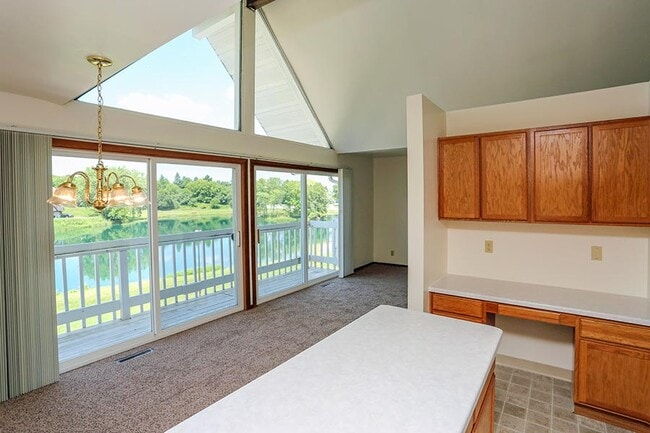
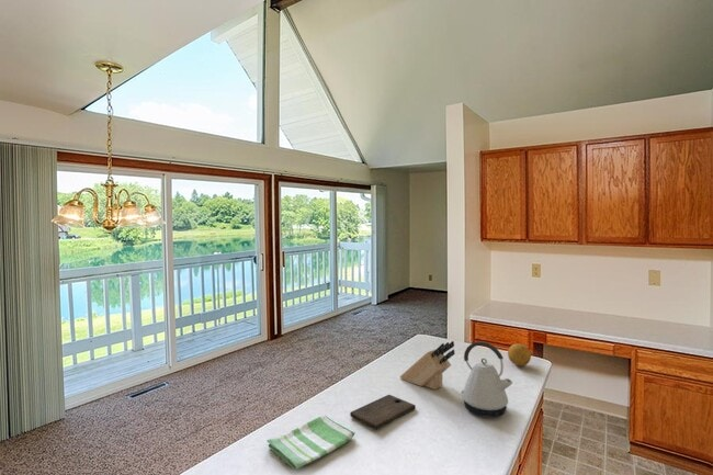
+ dish towel (312, 438)
+ cutting board (383, 410)
+ fruit (519, 354)
+ knife block (428, 360)
+ kettle (486, 376)
